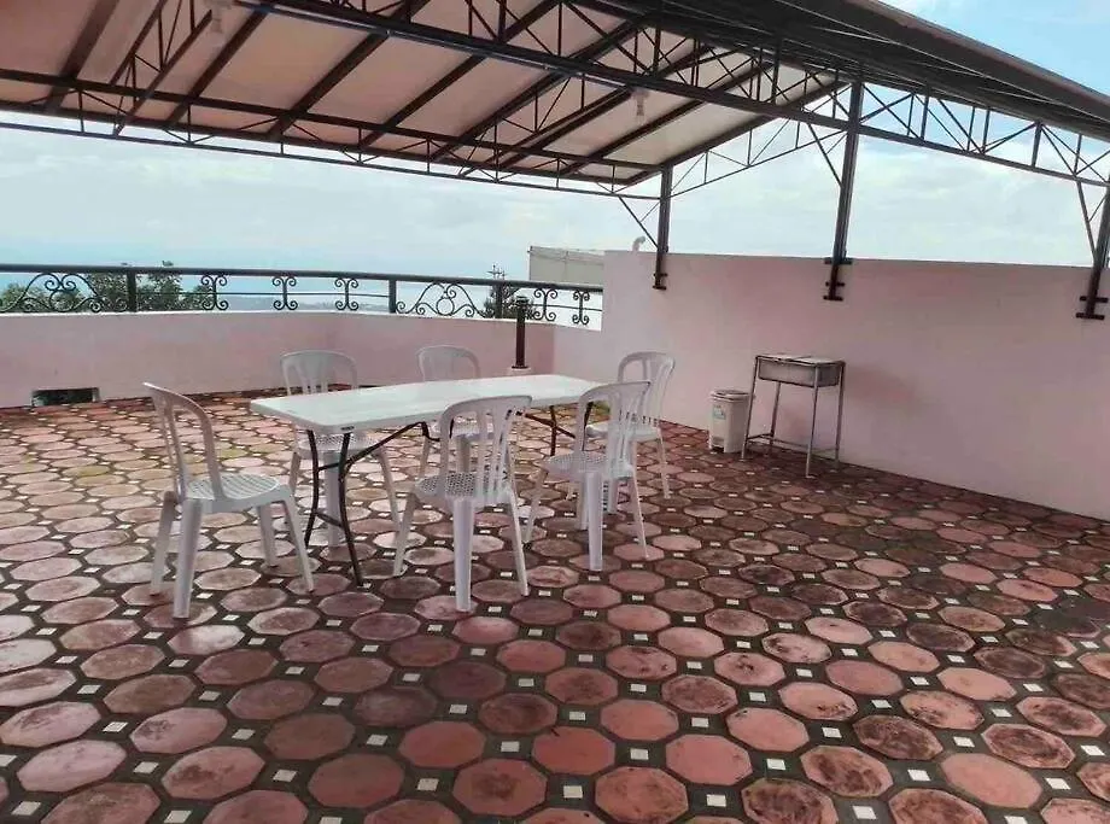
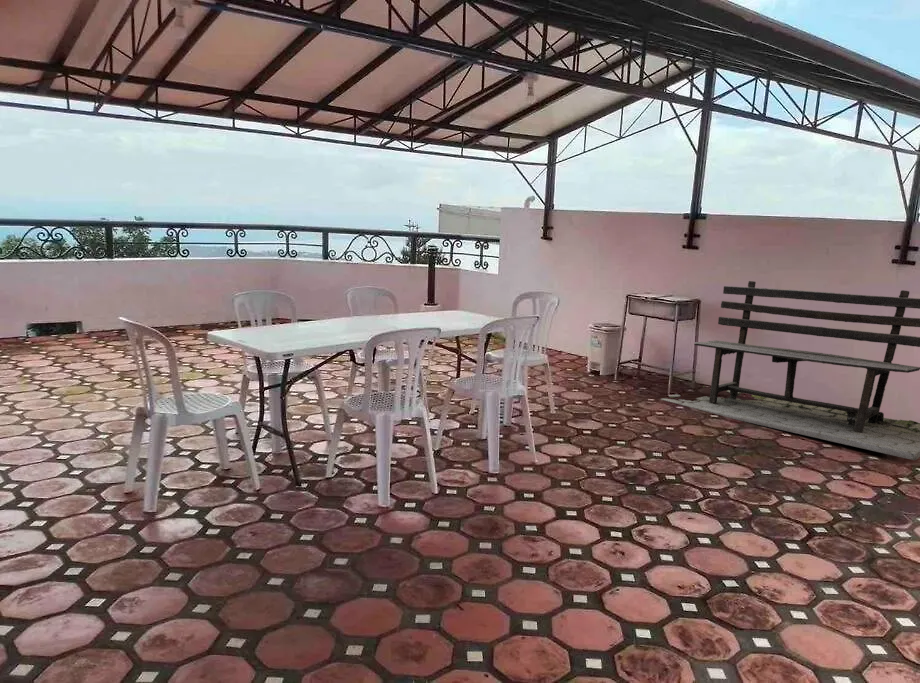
+ park bench (801, 352)
